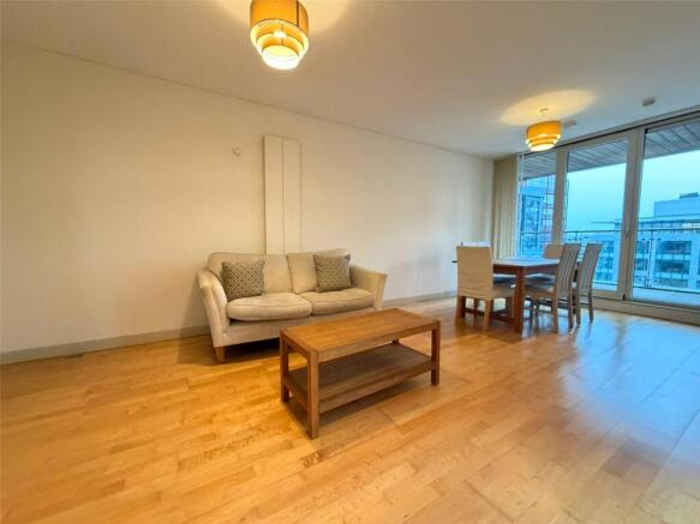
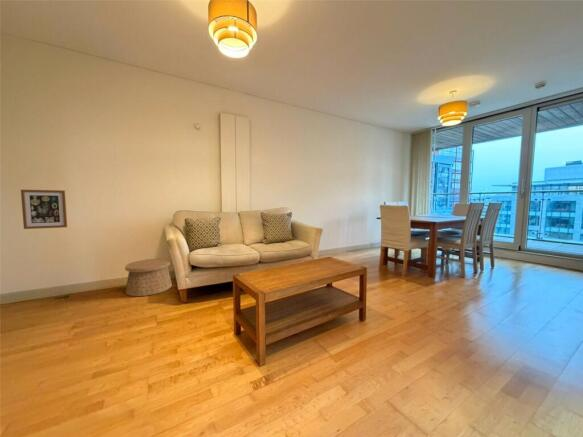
+ basket (149, 275)
+ wall art (44, 209)
